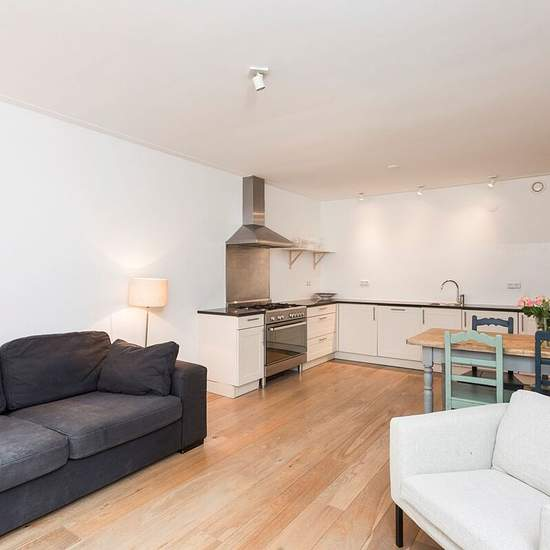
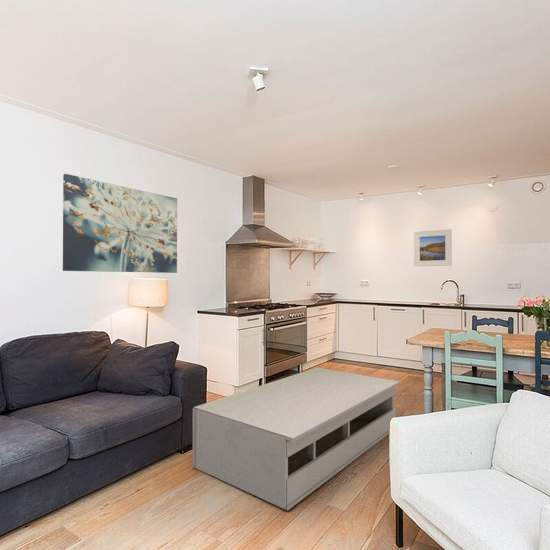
+ wall art (127, 229)
+ coffee table (308, 419)
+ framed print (432, 248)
